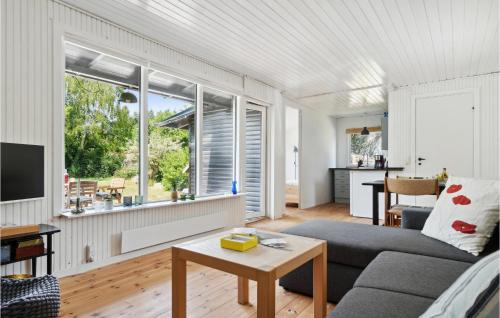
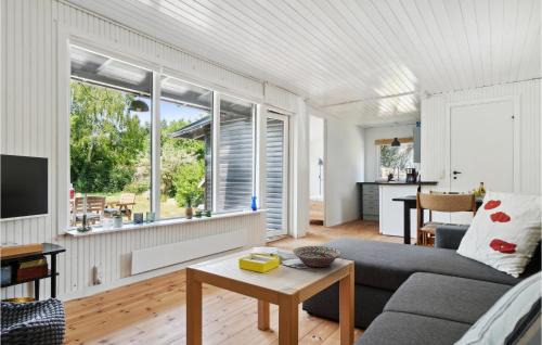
+ decorative bowl (317, 257)
